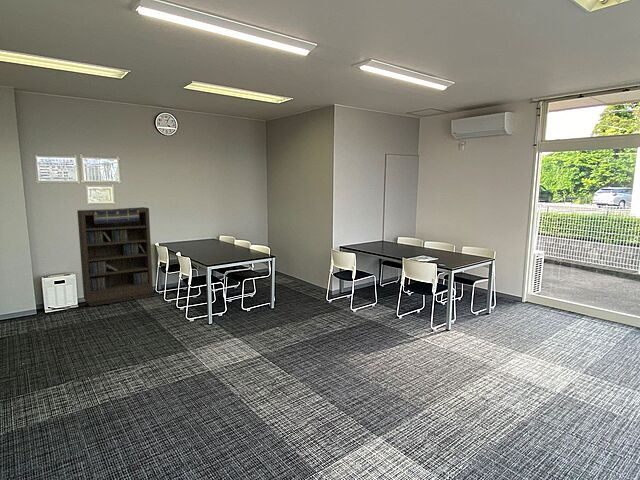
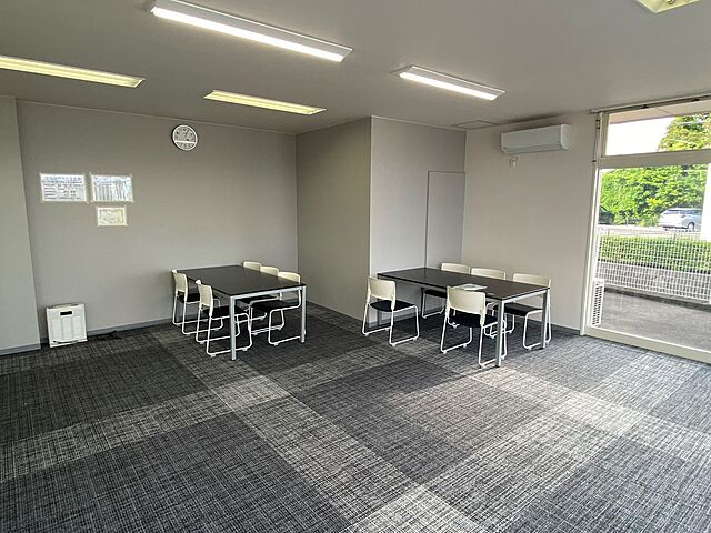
- bookcase (116, 254)
